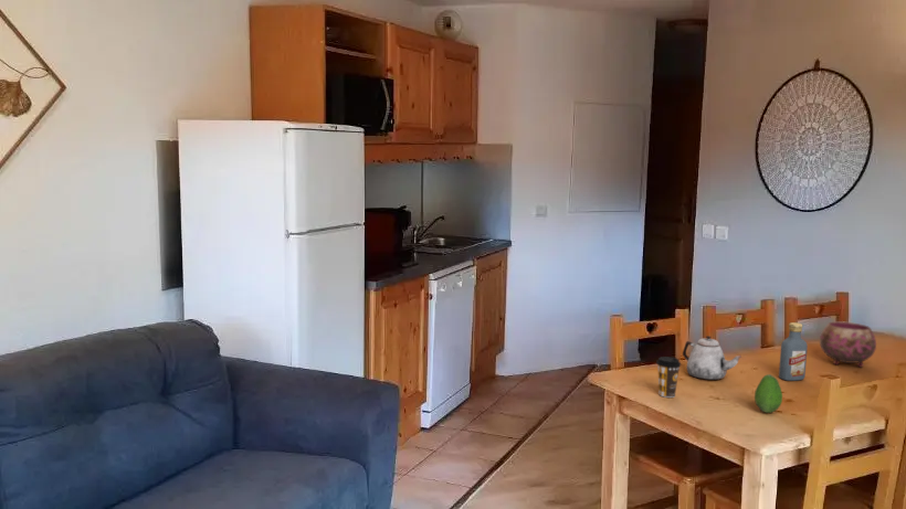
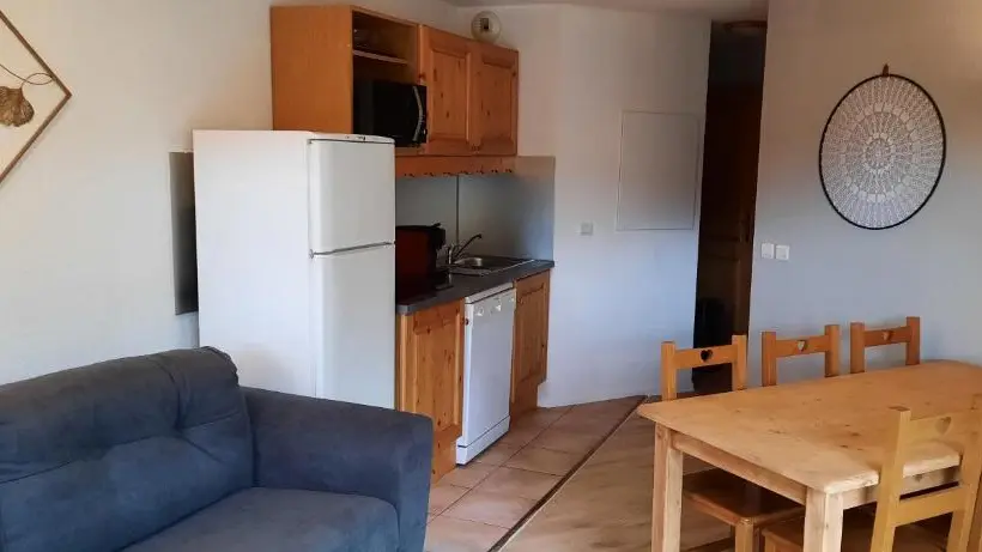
- teapot (710, 357)
- vodka (793, 351)
- bowl (846, 344)
- fruit (768, 393)
- coffee cup (667, 377)
